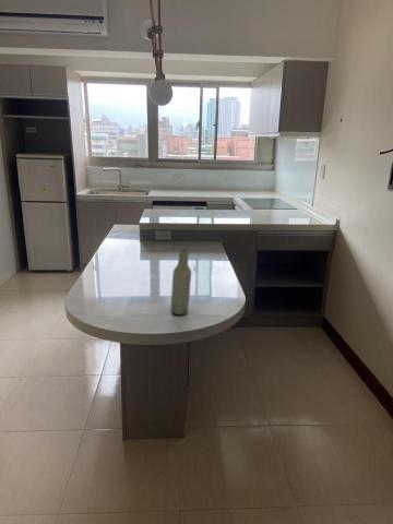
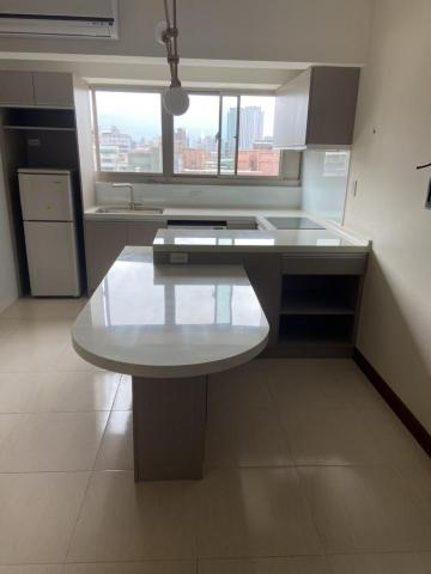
- bottle (180, 282)
